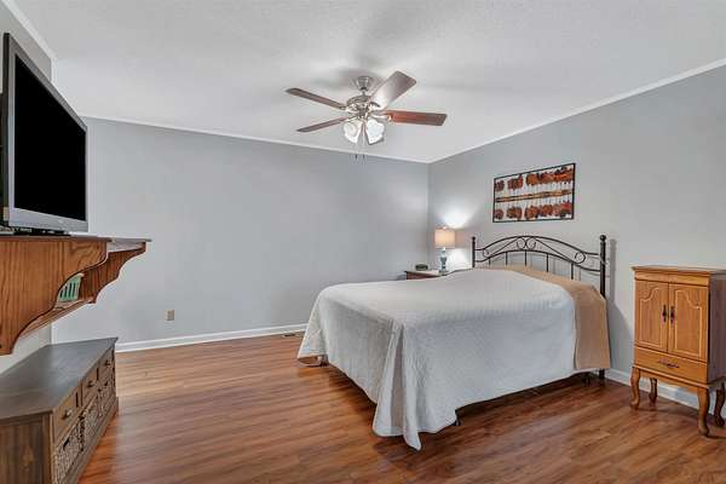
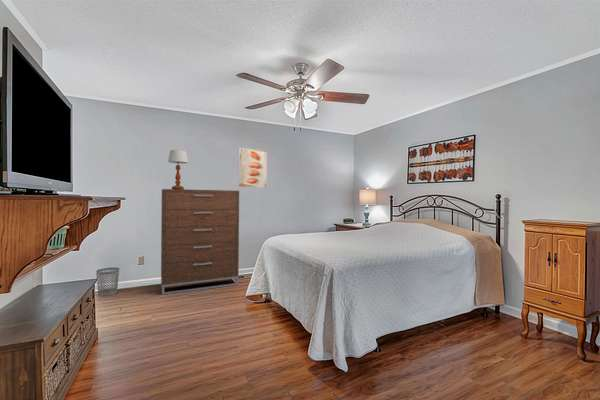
+ dresser (200, 237)
+ wastebasket (107, 282)
+ table lamp (178, 170)
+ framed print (253, 168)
